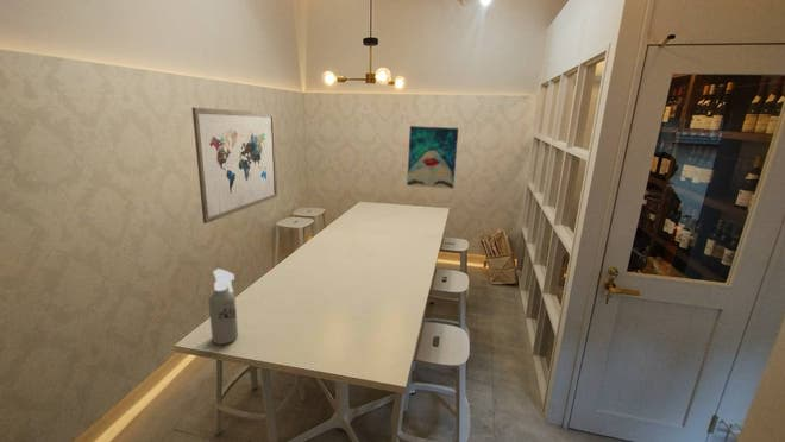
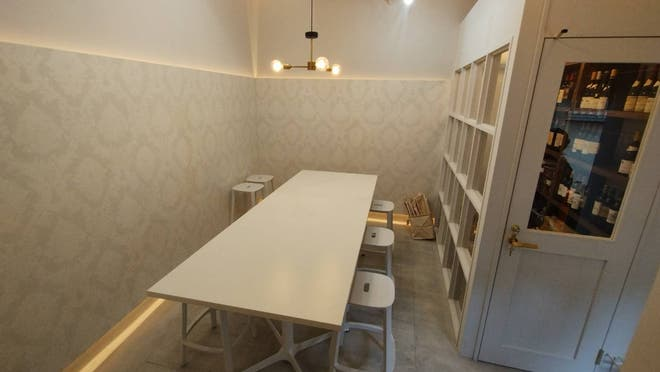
- wall art (432, 157)
- spray bottle (225, 305)
- wall art (243, 160)
